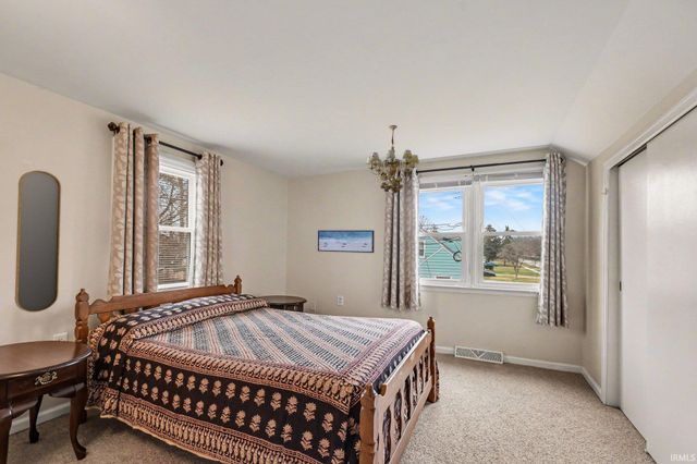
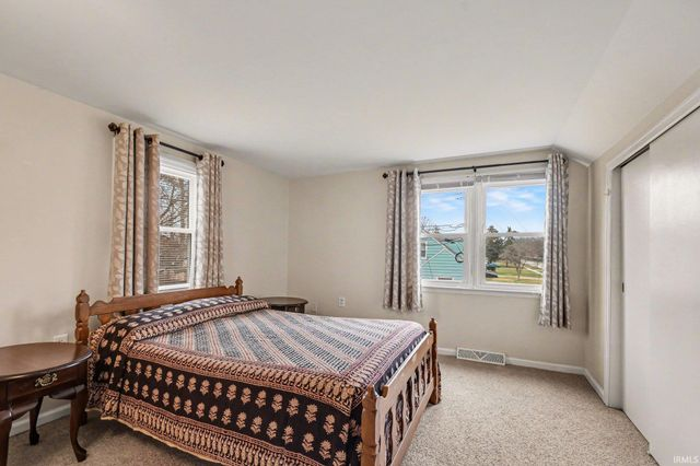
- wall art (344, 241)
- chandelier (392, 159)
- home mirror (38, 241)
